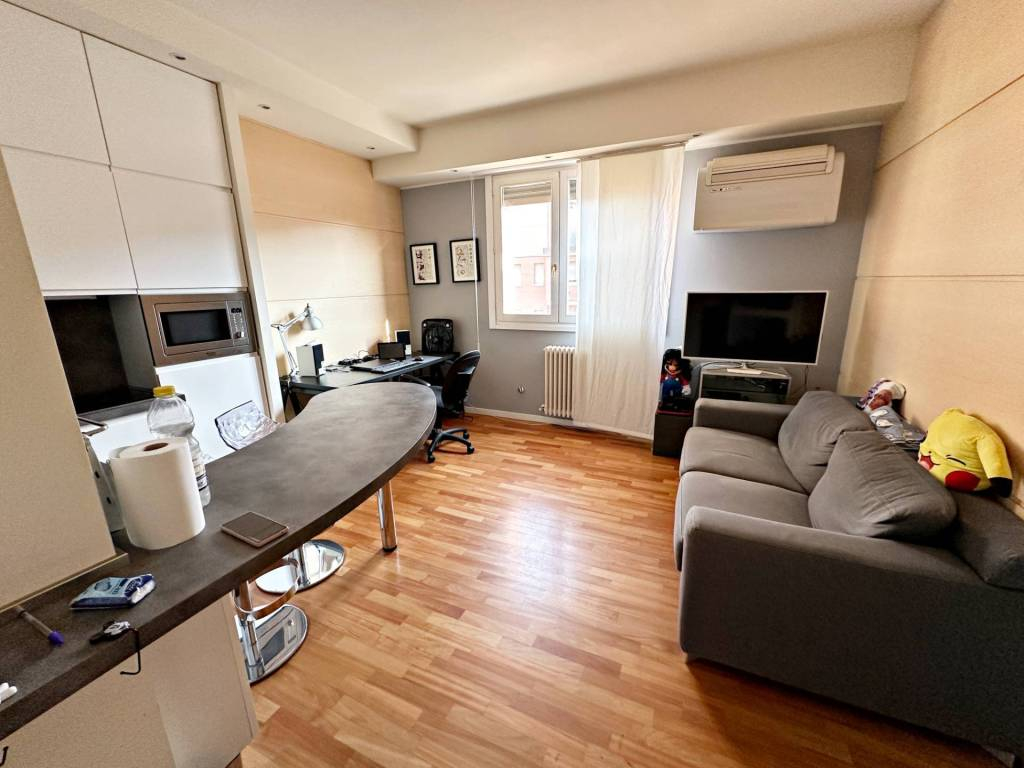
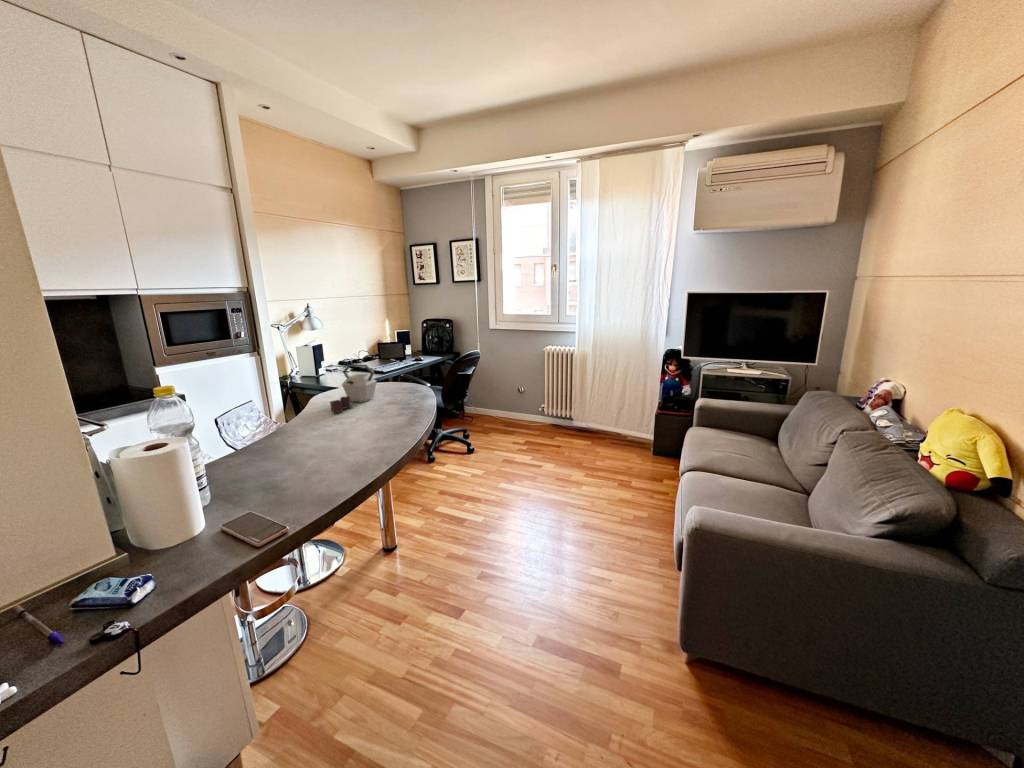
+ kettle (350, 386)
